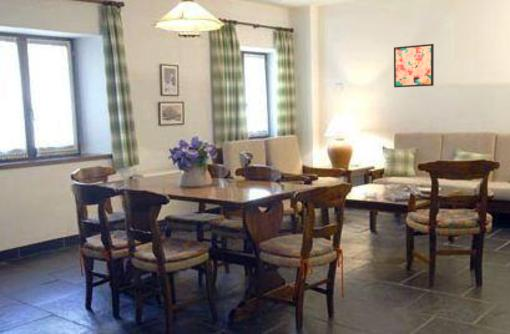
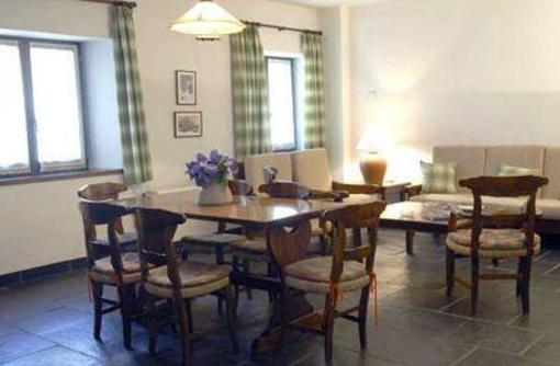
- wall art (413, 66)
